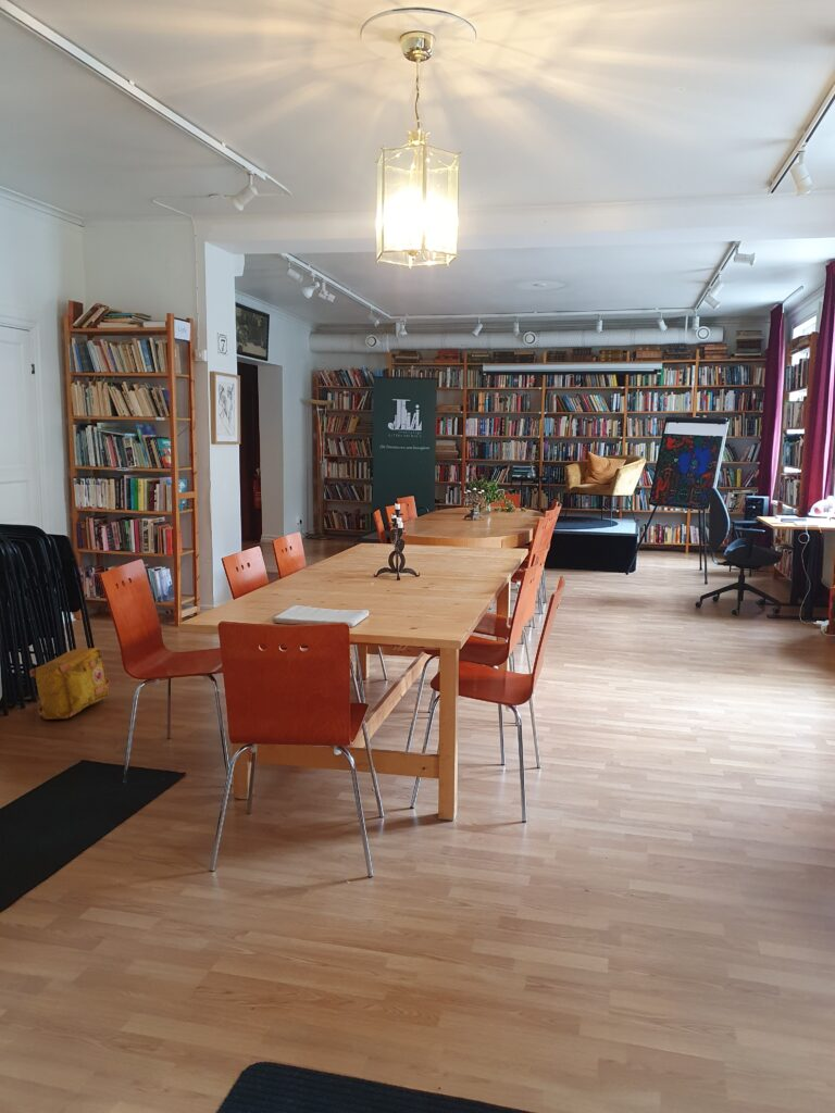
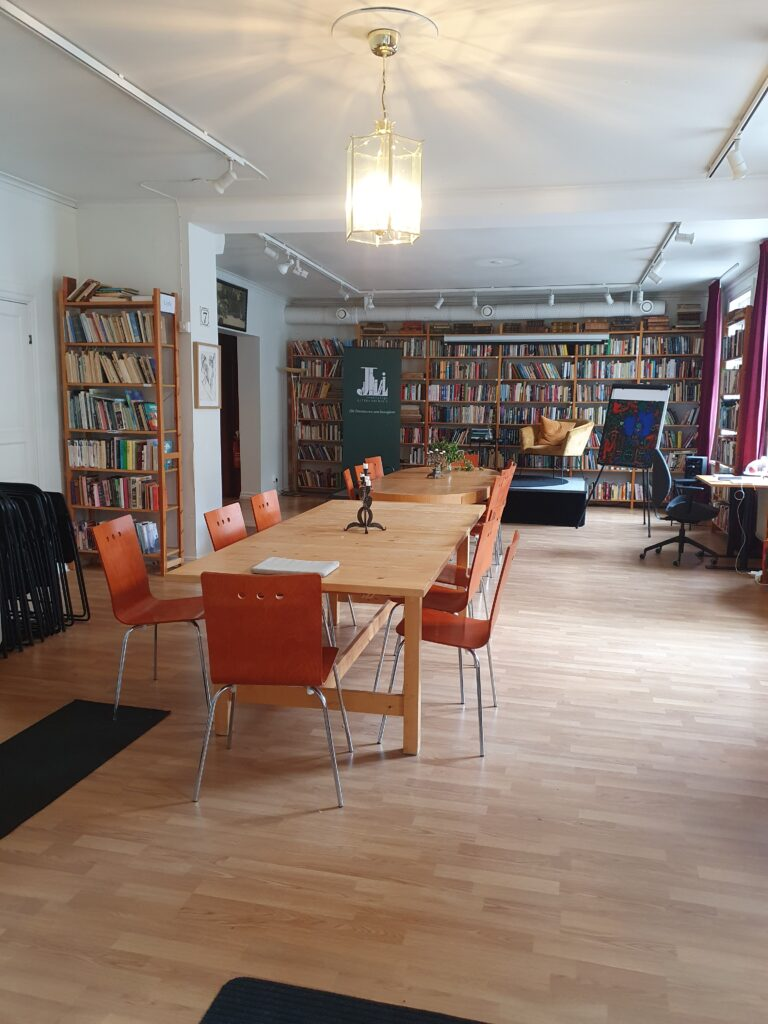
- backpack (74, 679)
